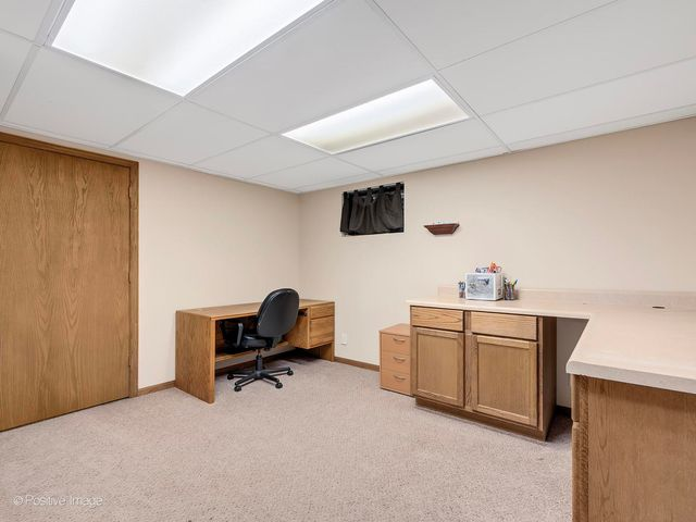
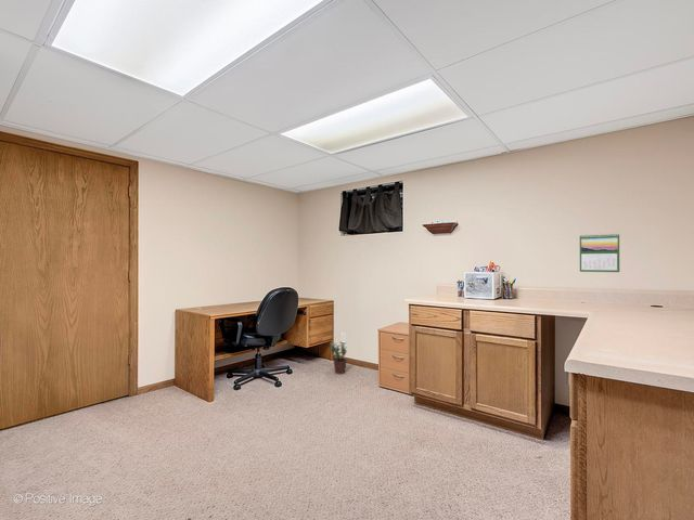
+ calendar (599, 252)
+ potted plant (339, 355)
